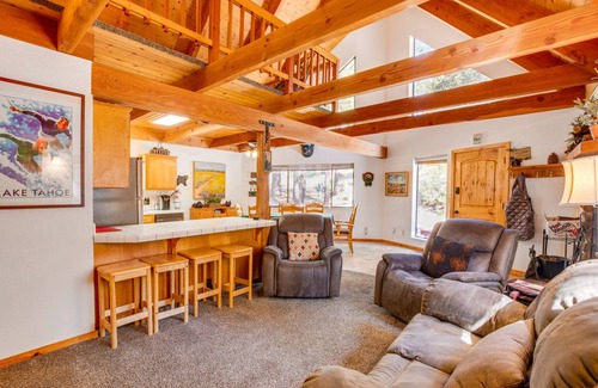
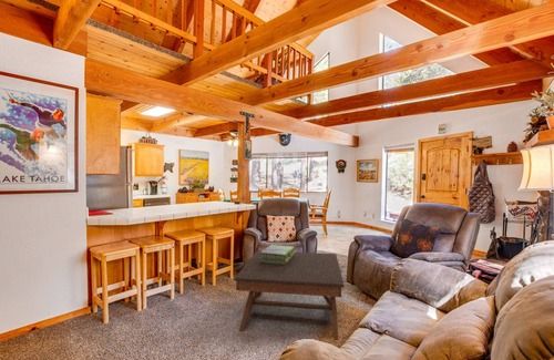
+ stack of books (277, 253)
+ coffee table (291, 287)
